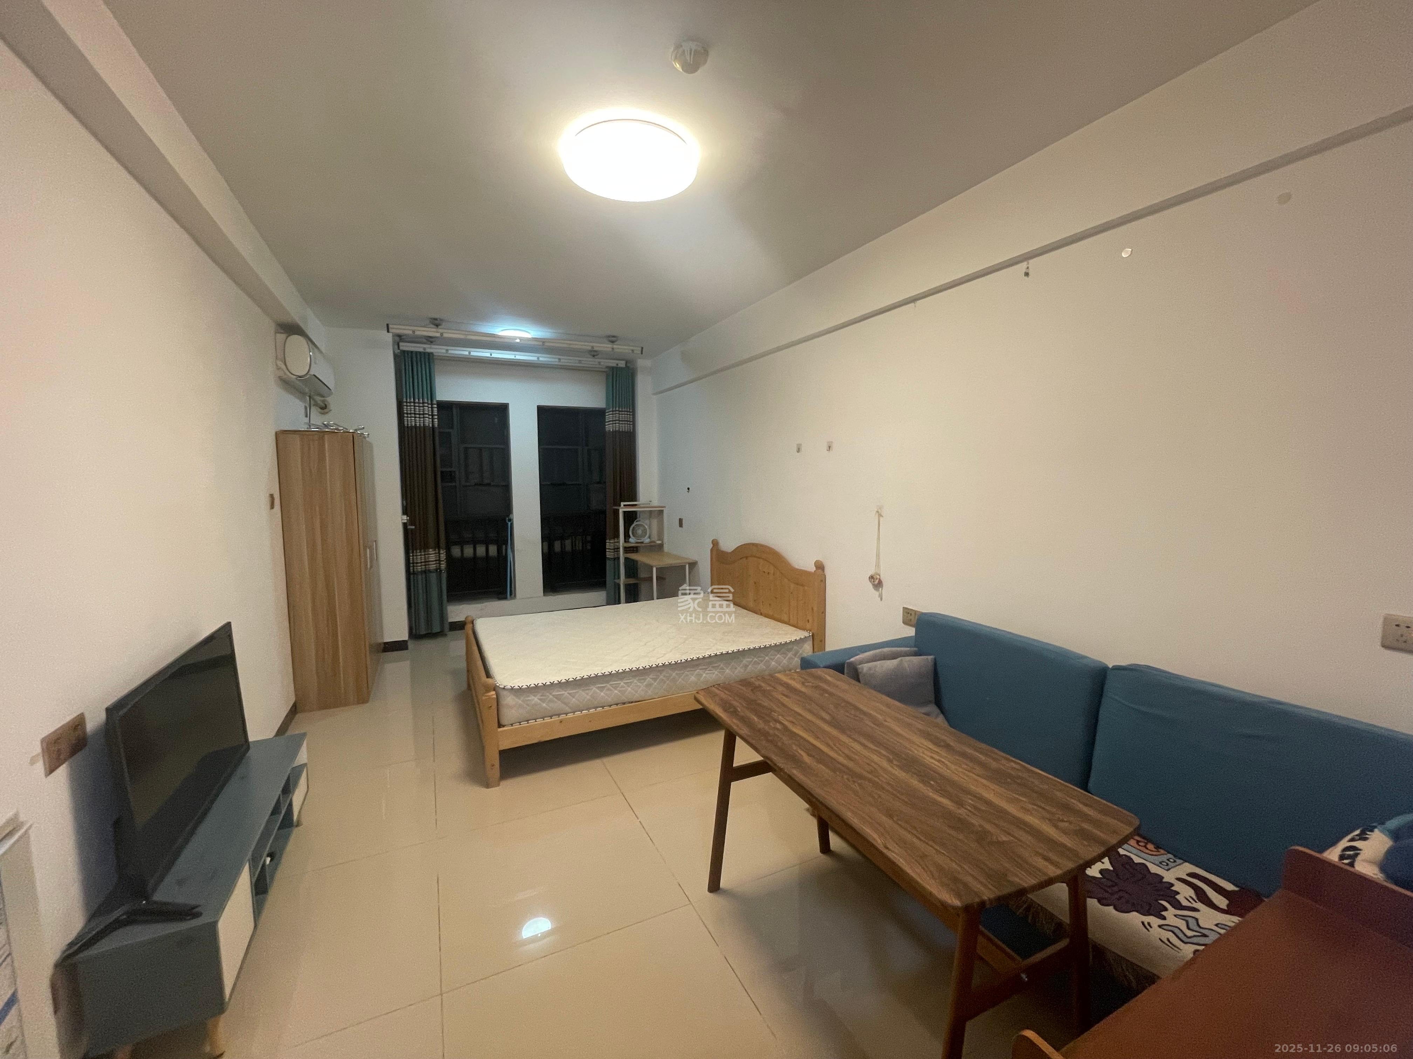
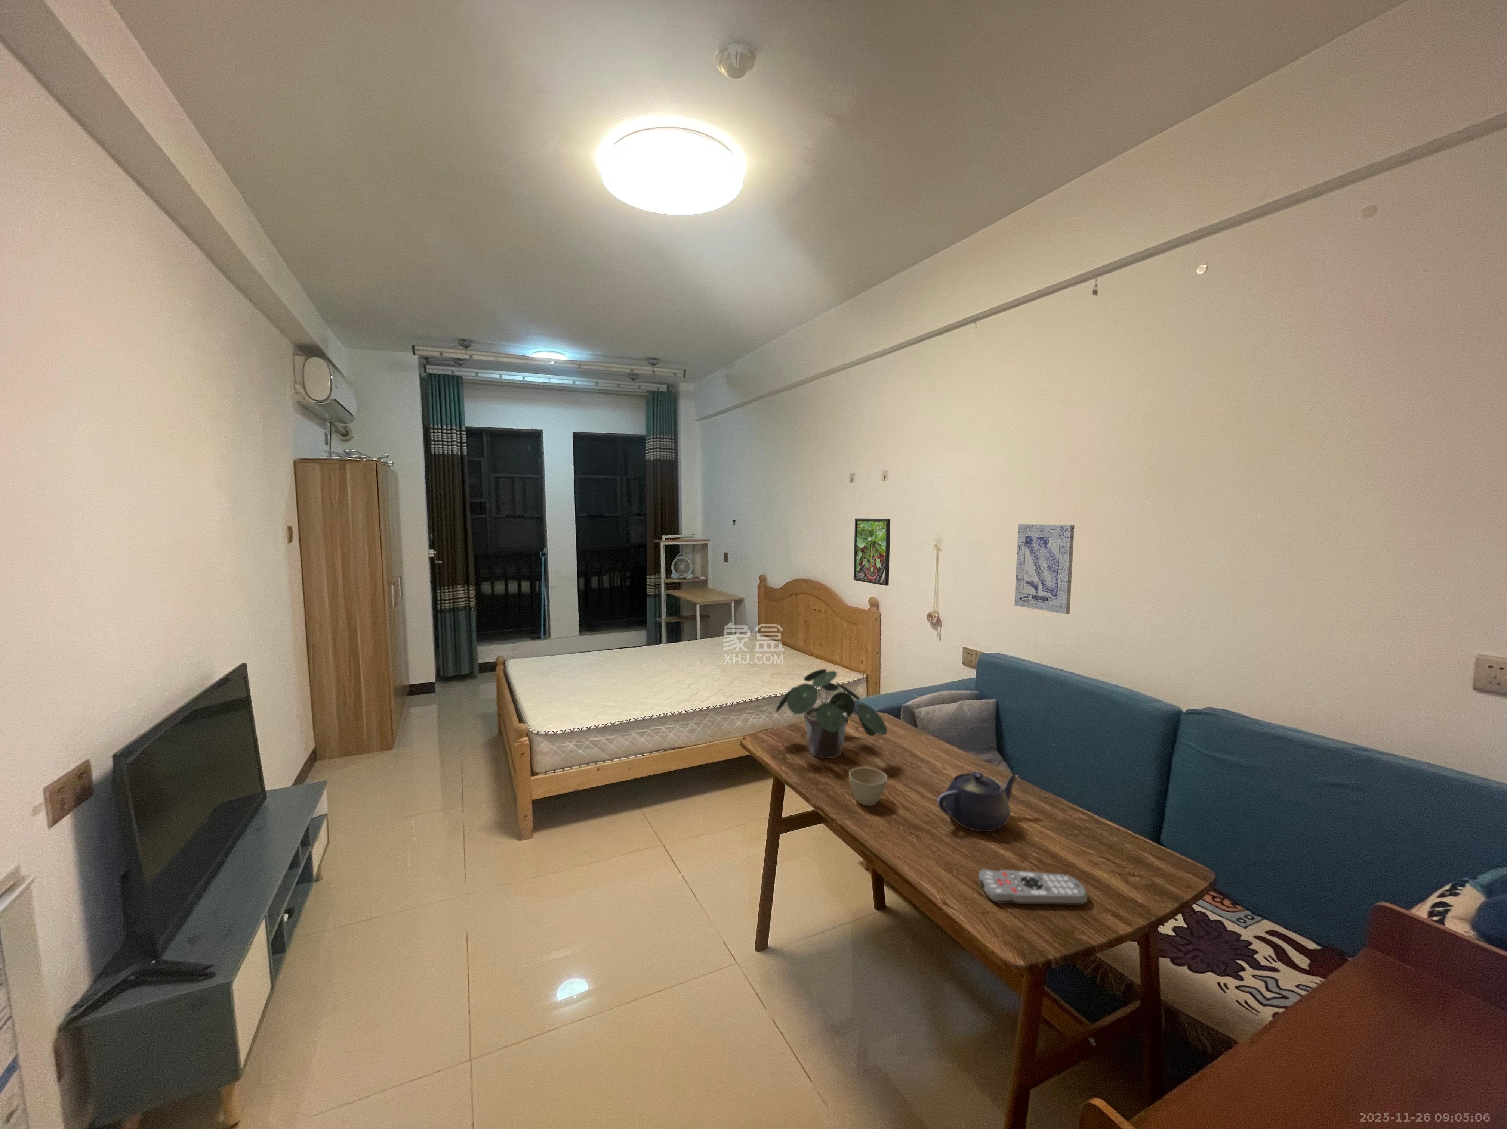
+ remote control (1032, 888)
+ flower pot (867, 789)
+ wall art (1043, 567)
+ teapot (979, 797)
+ potted plant (829, 712)
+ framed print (871, 550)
